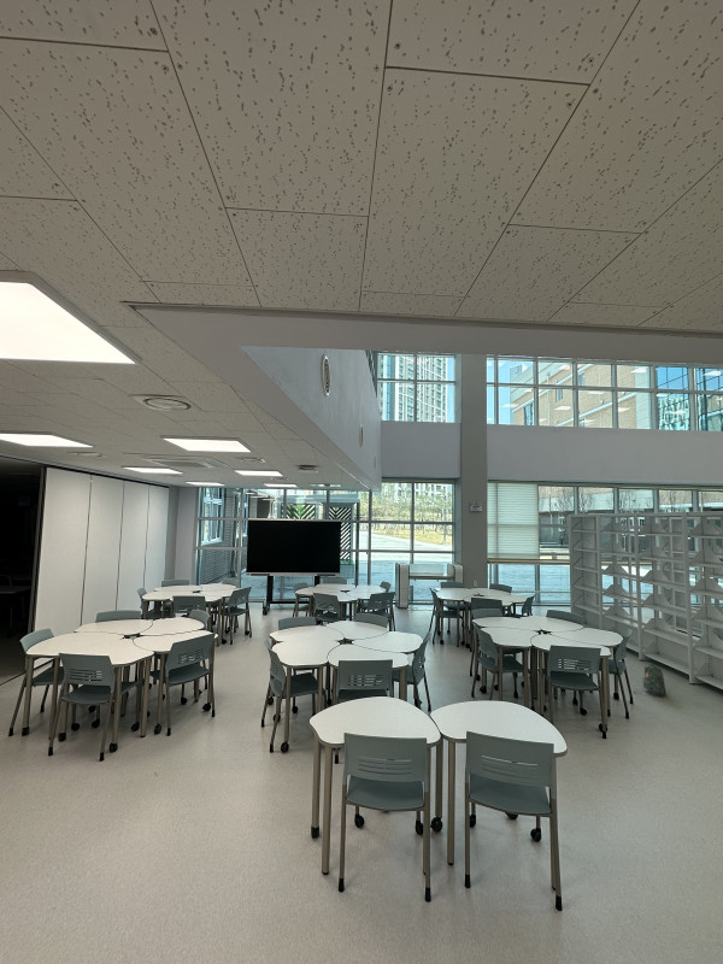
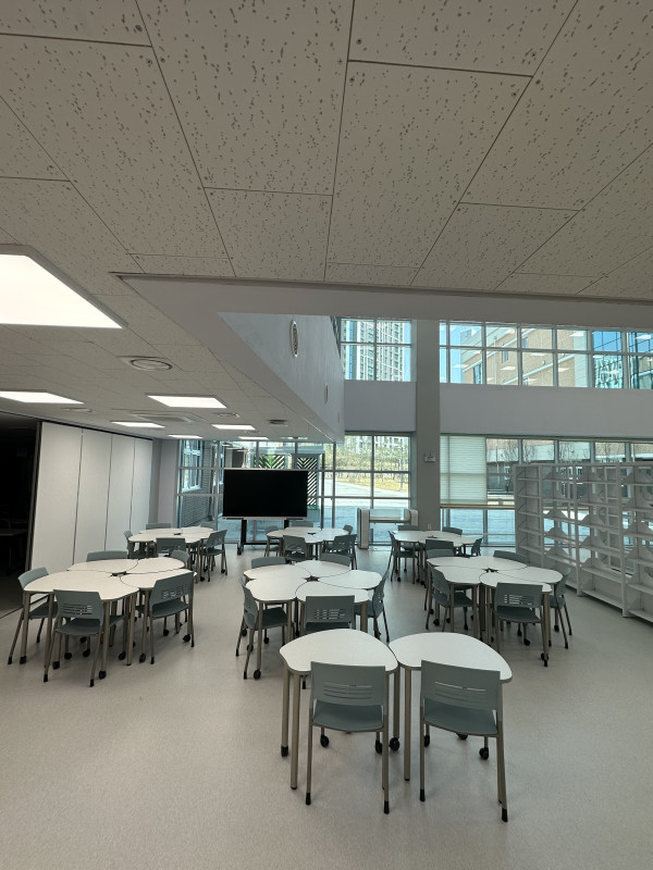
- backpack (652, 678)
